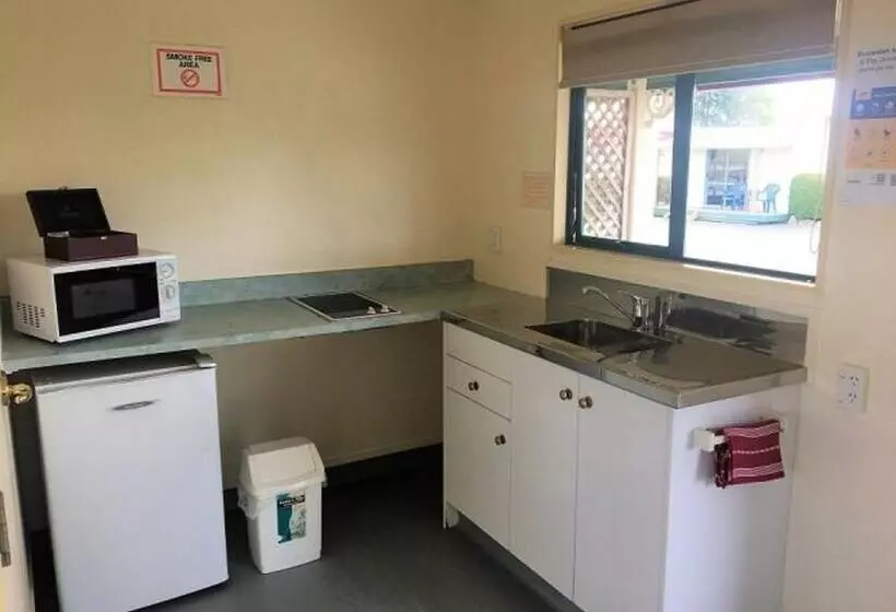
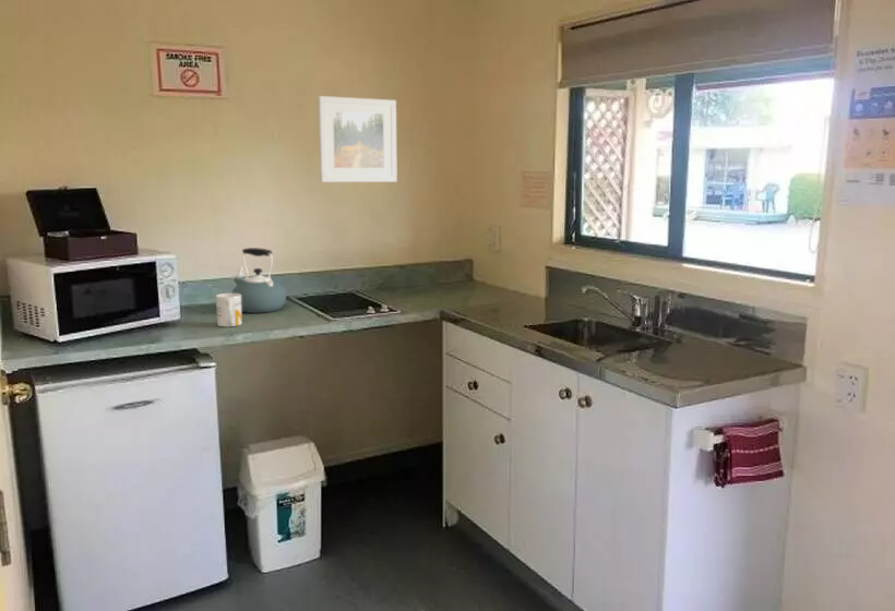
+ kettle (254, 278)
+ mug (230, 310)
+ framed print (358, 140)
